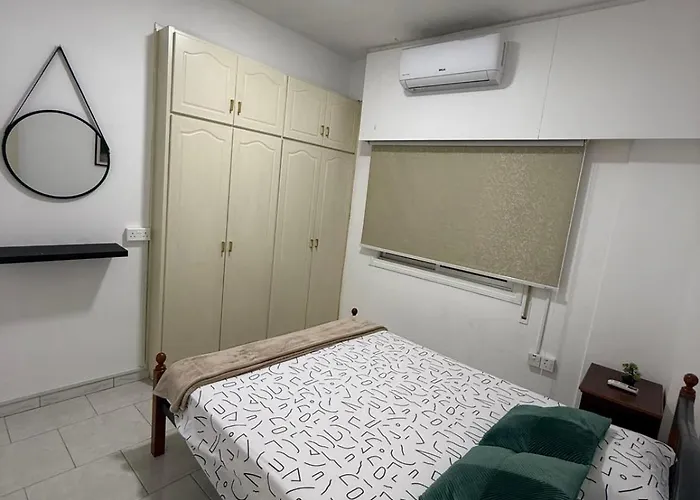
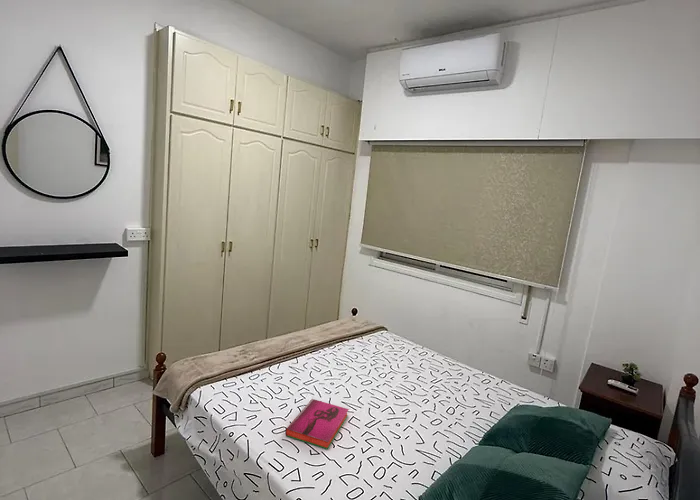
+ hardback book (318, 421)
